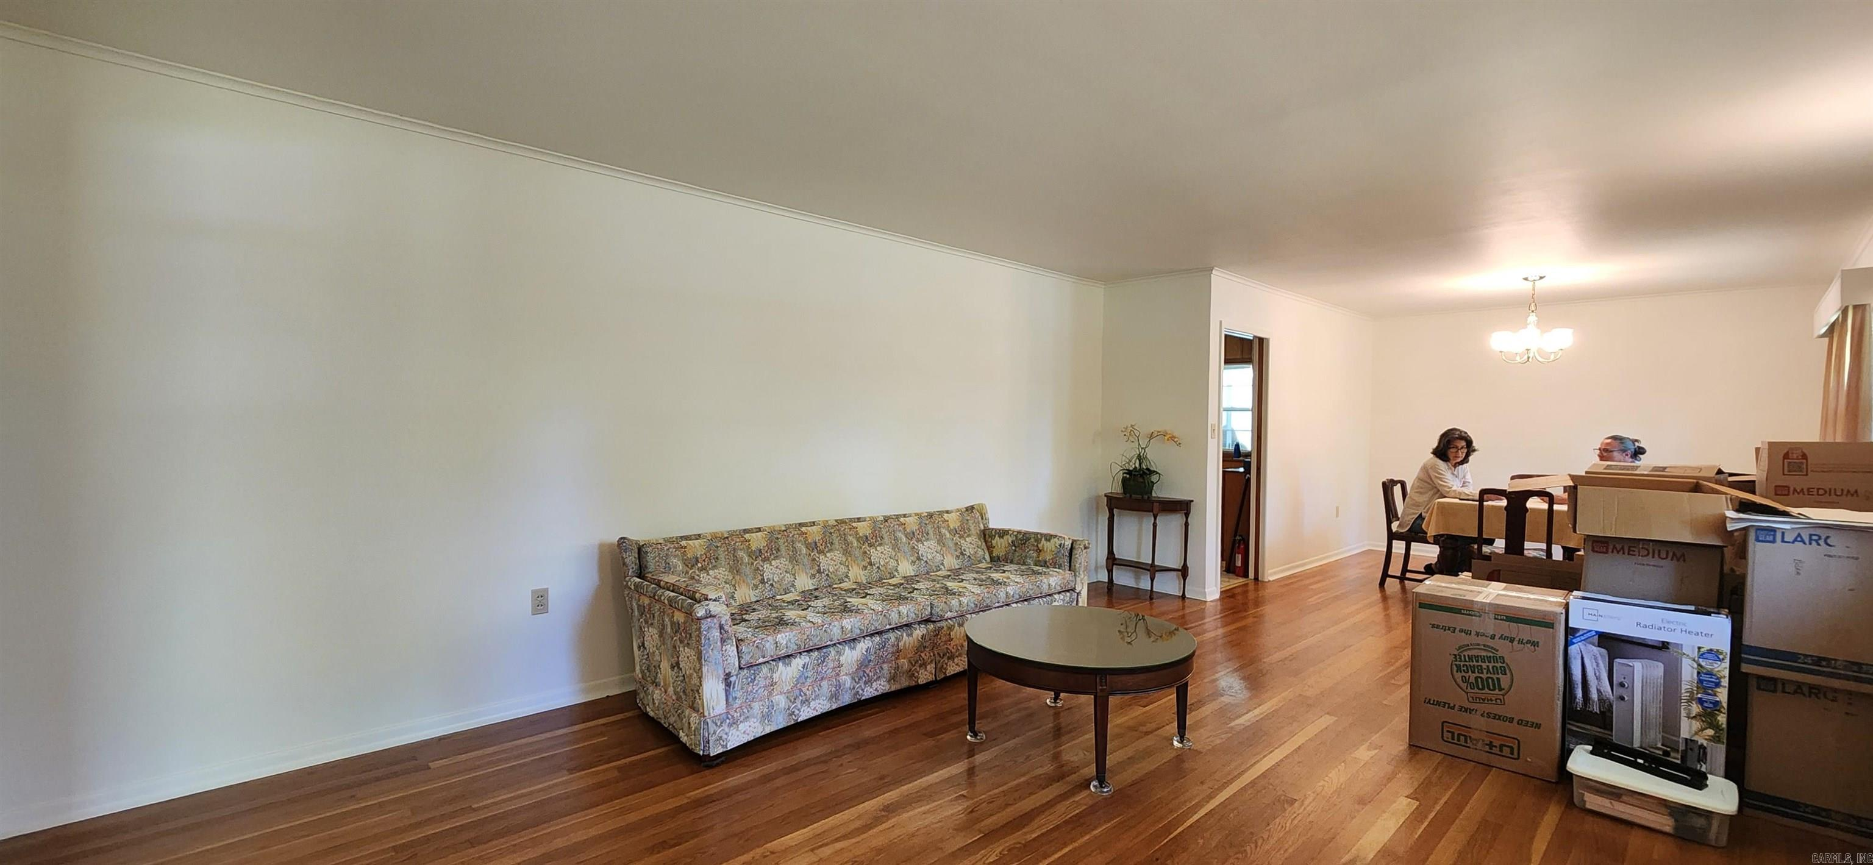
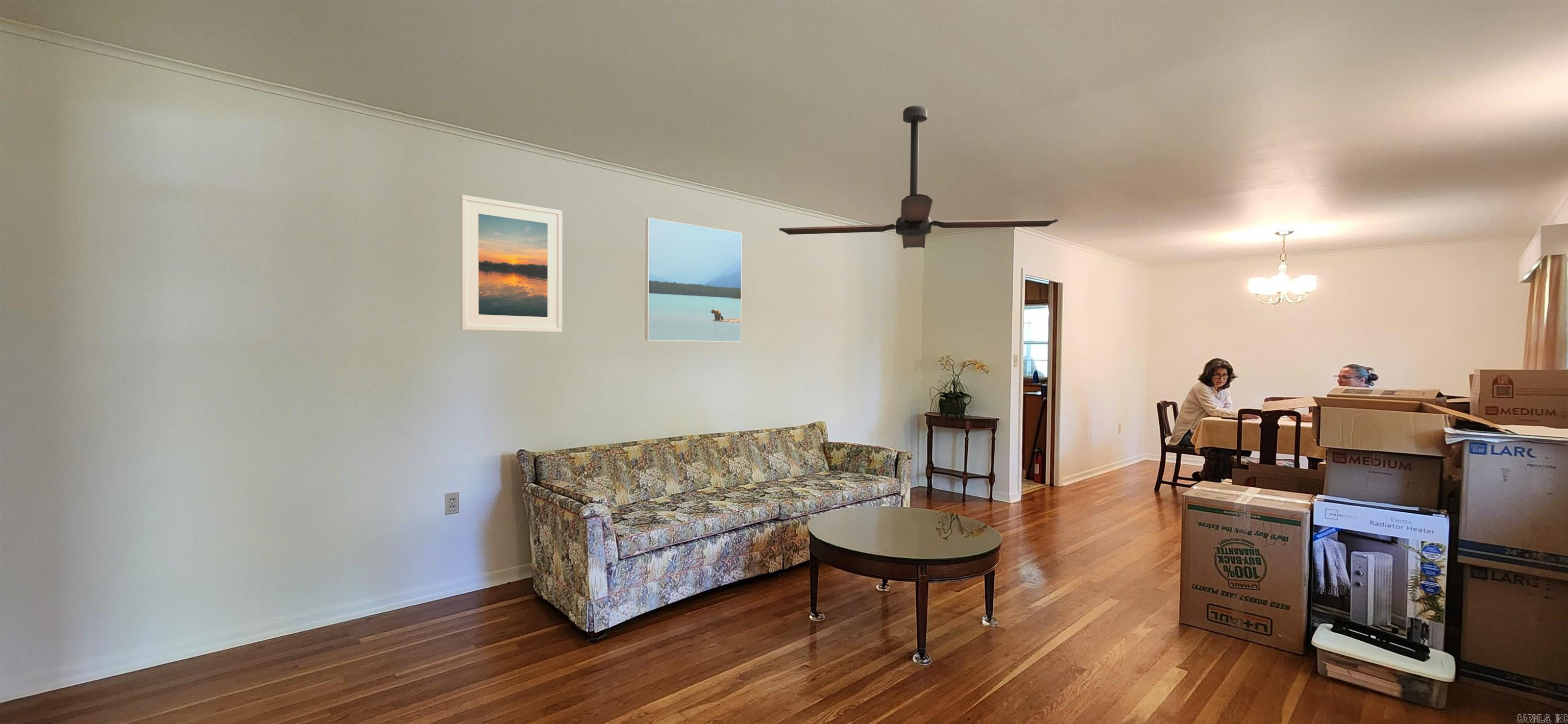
+ ceiling fan (914, 173)
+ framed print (513, 267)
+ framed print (696, 284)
